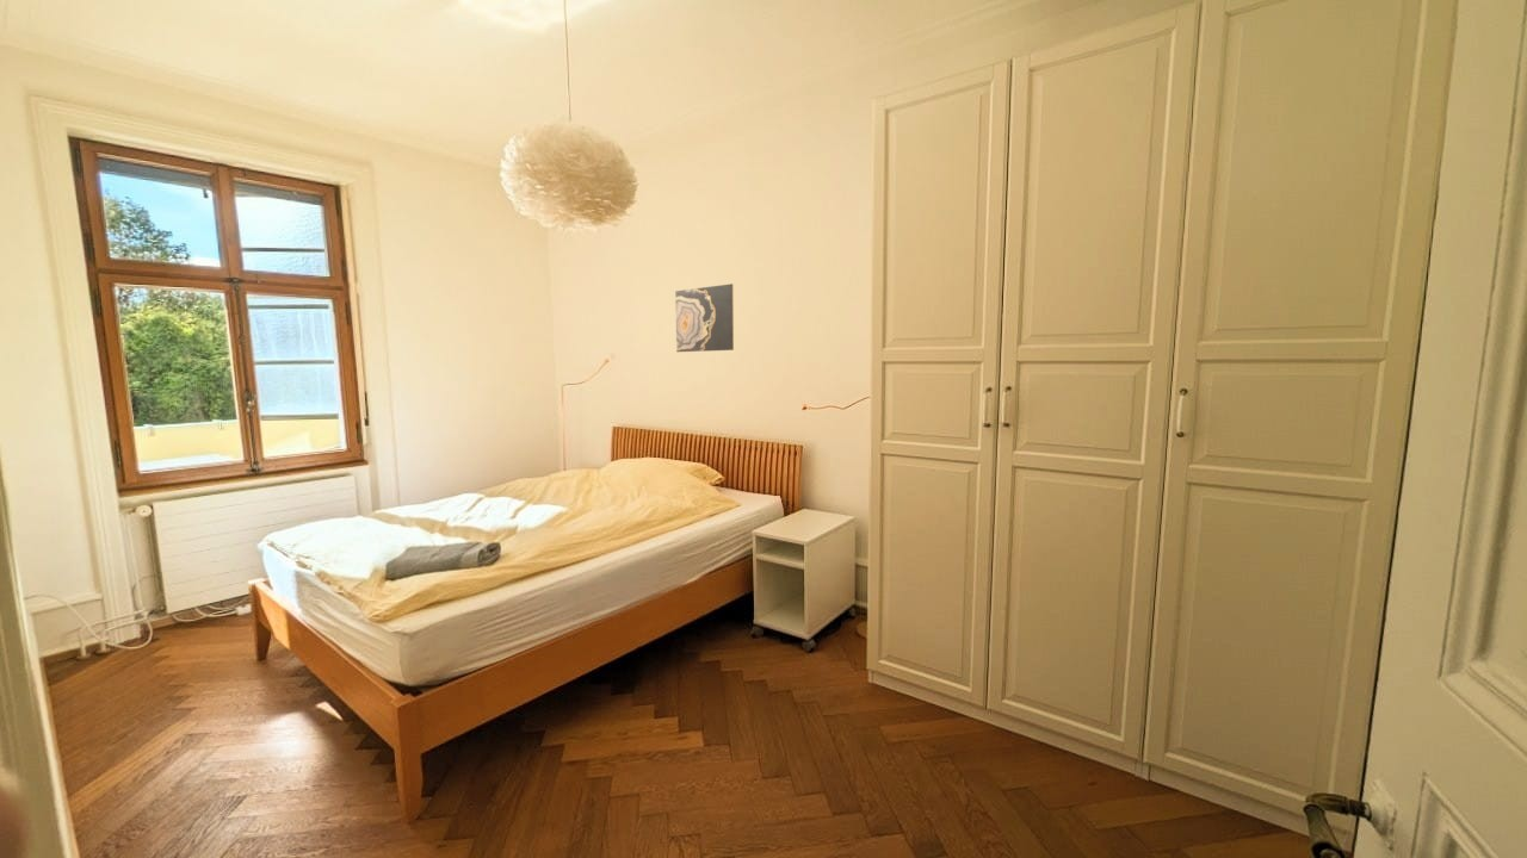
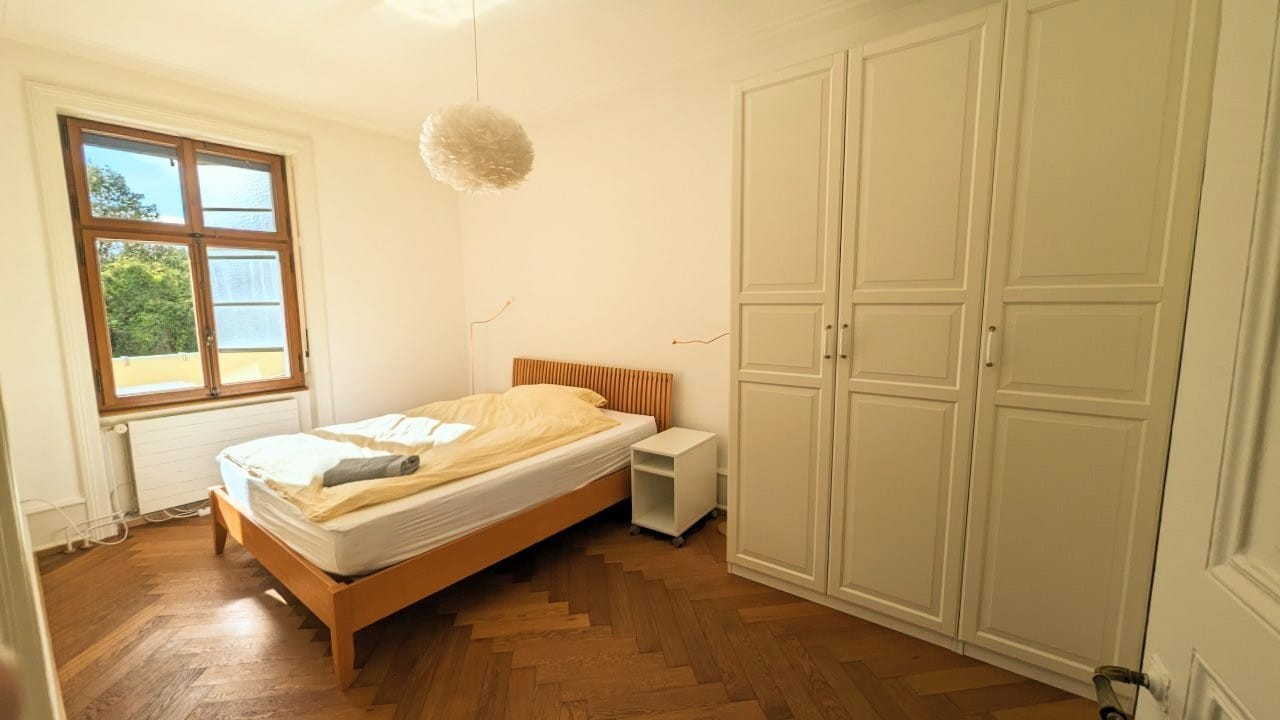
- wall art (703, 319)
